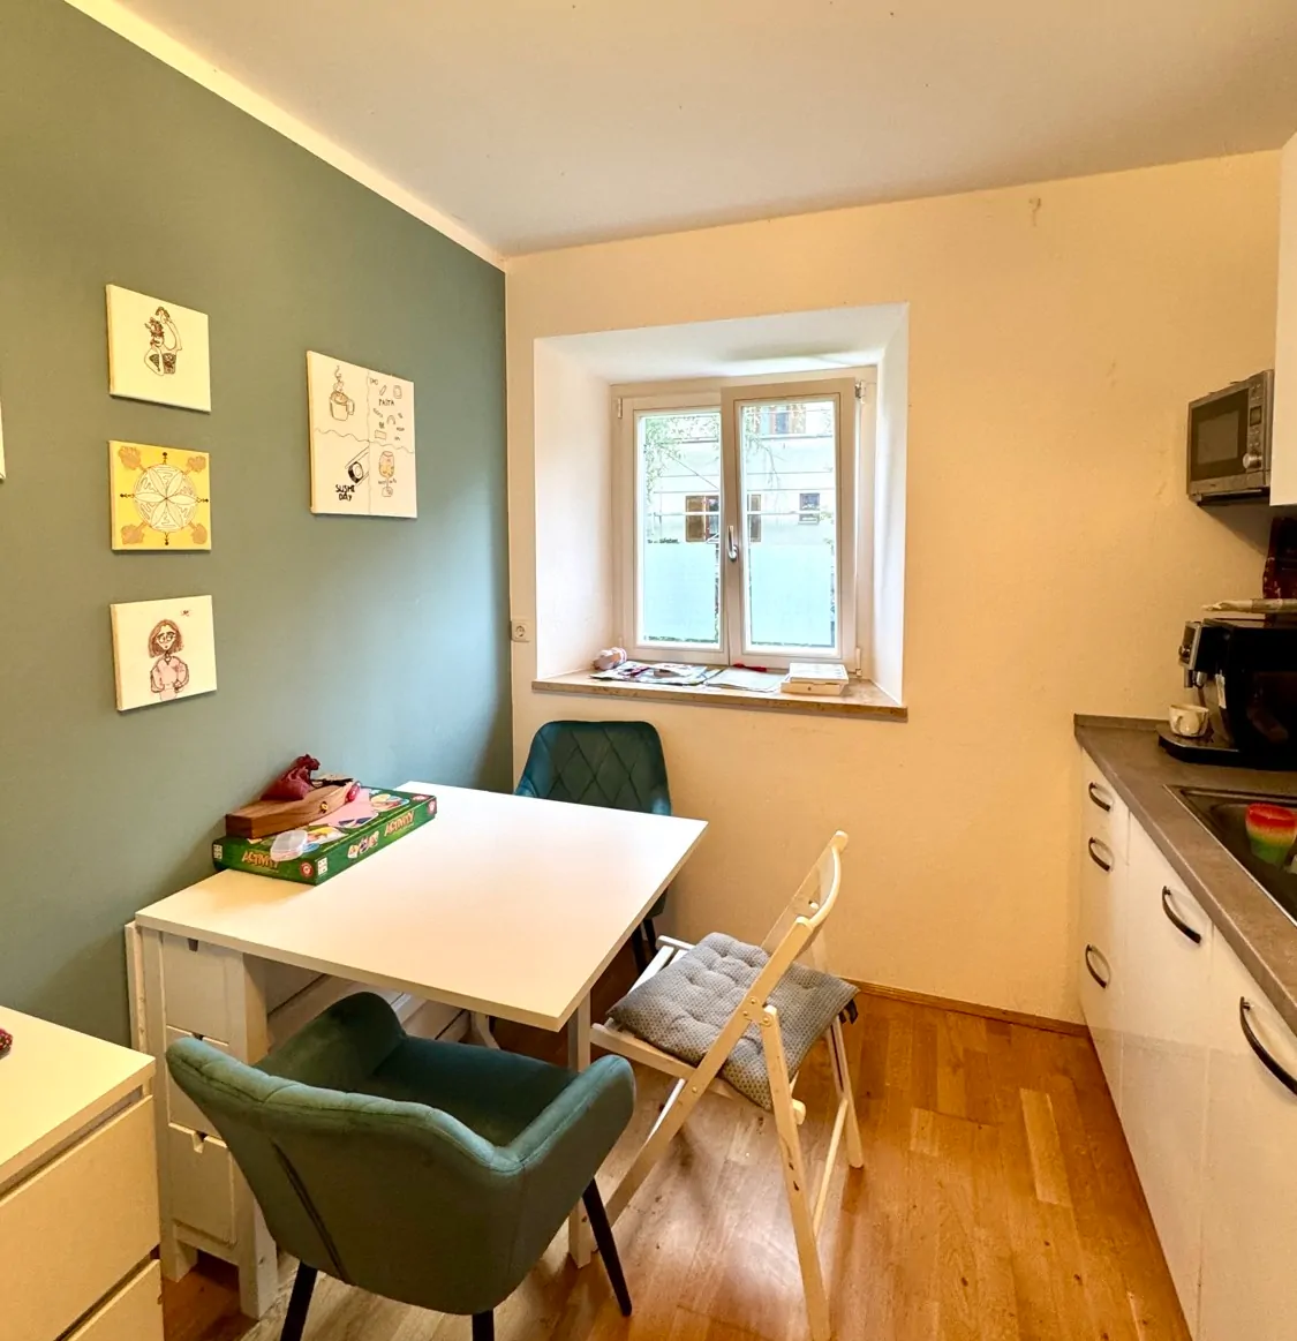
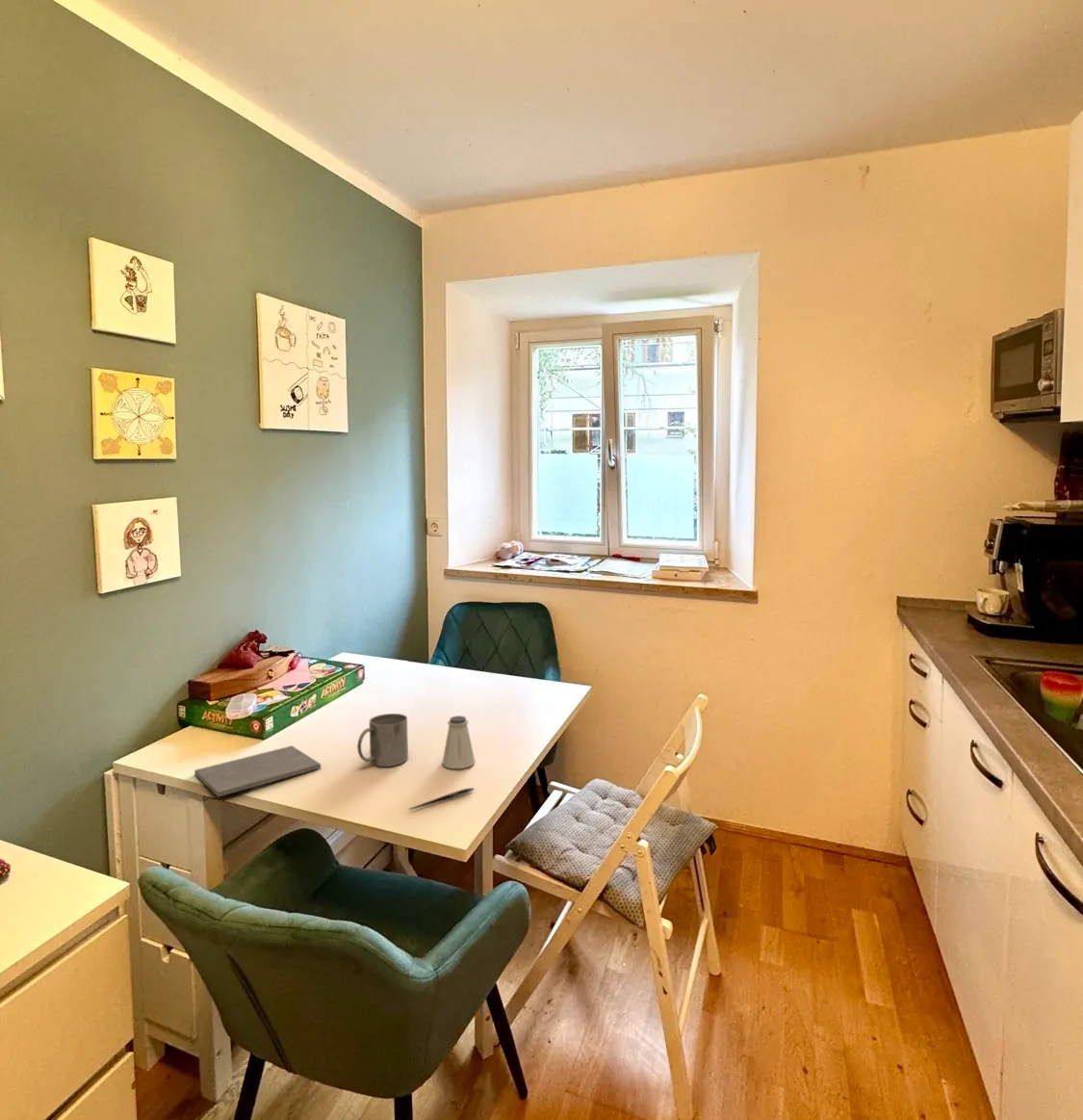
+ saltshaker (458, 740)
+ notepad (258, 768)
+ mug (381, 741)
+ pen (442, 797)
